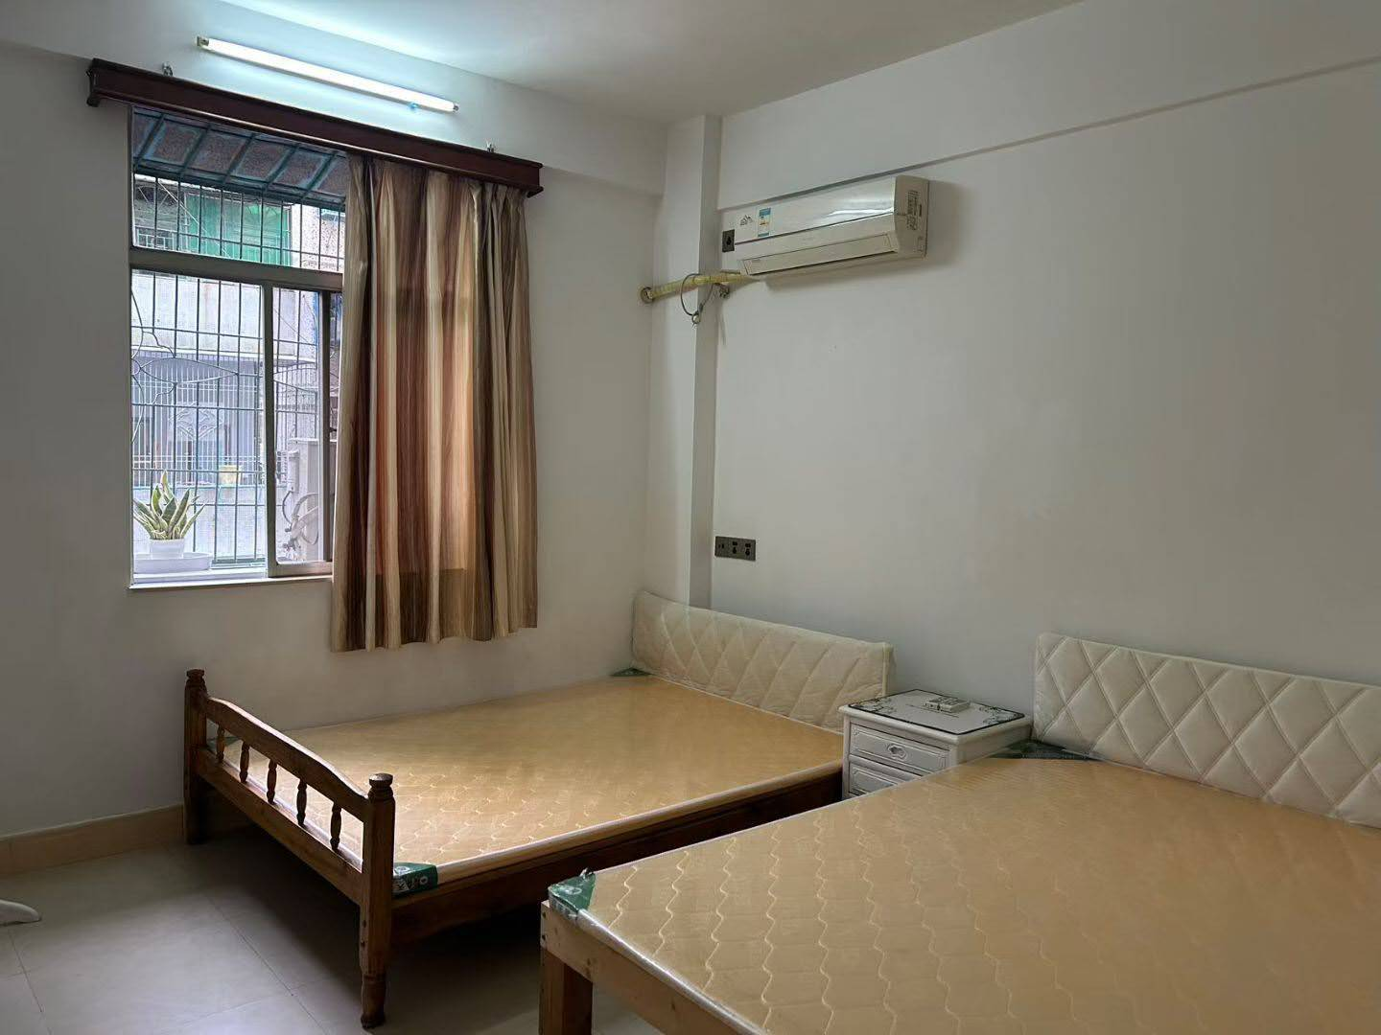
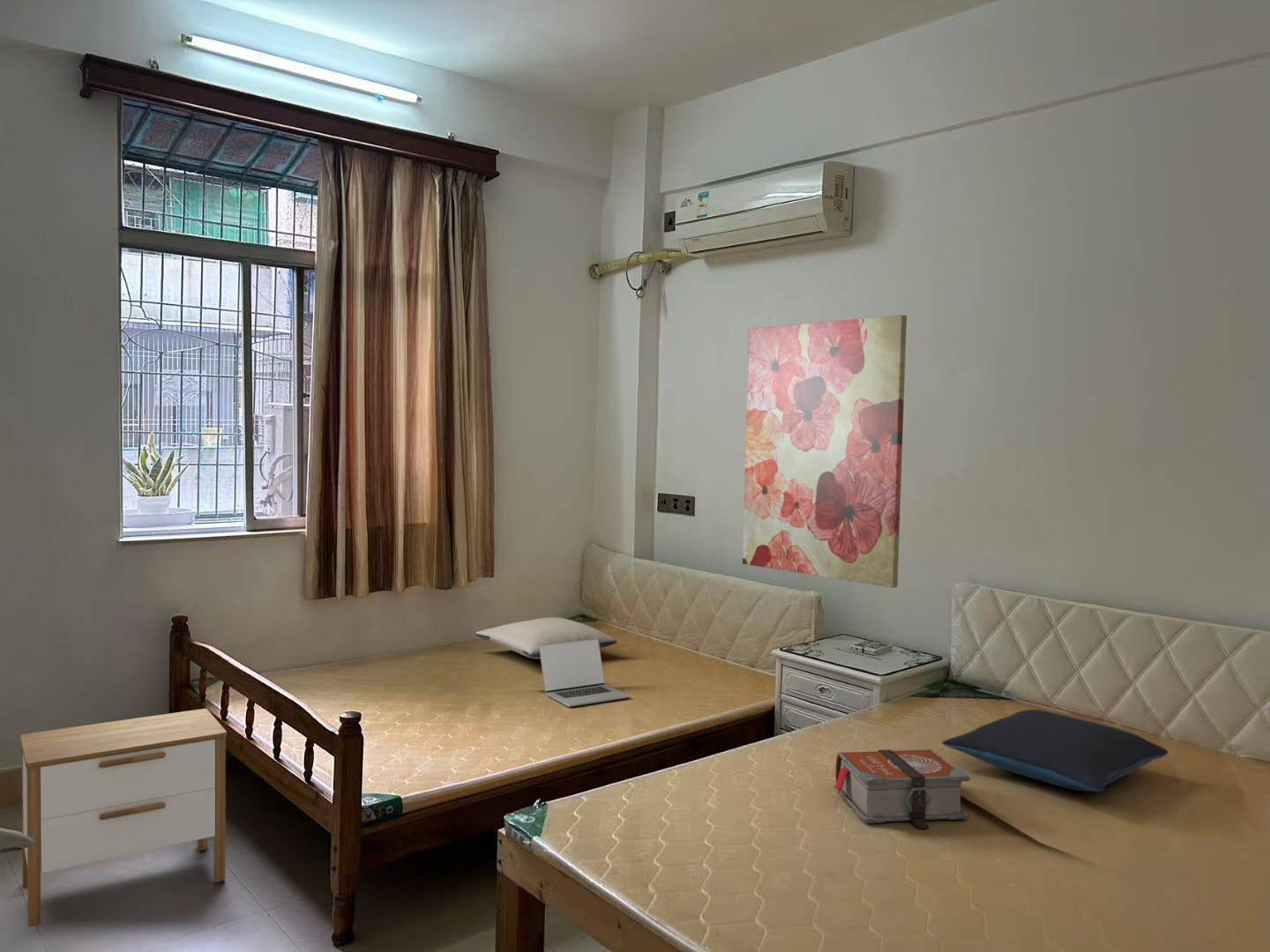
+ nightstand (125, 808)
+ pillow (1054, 747)
+ bible (899, 785)
+ wall art (818, 449)
+ laptop (583, 671)
+ pillow (545, 638)
